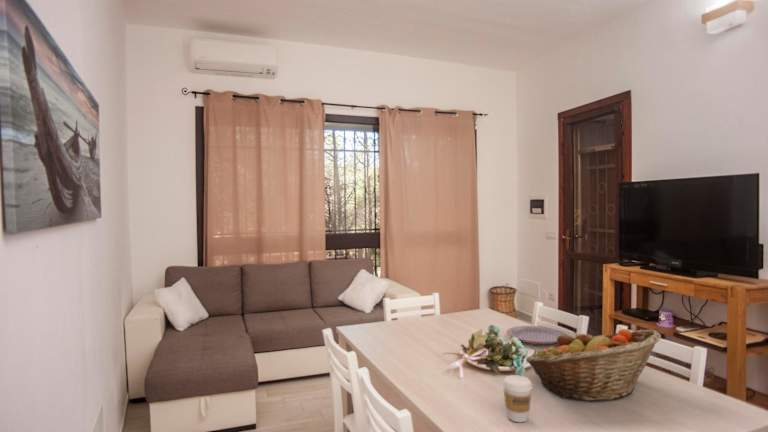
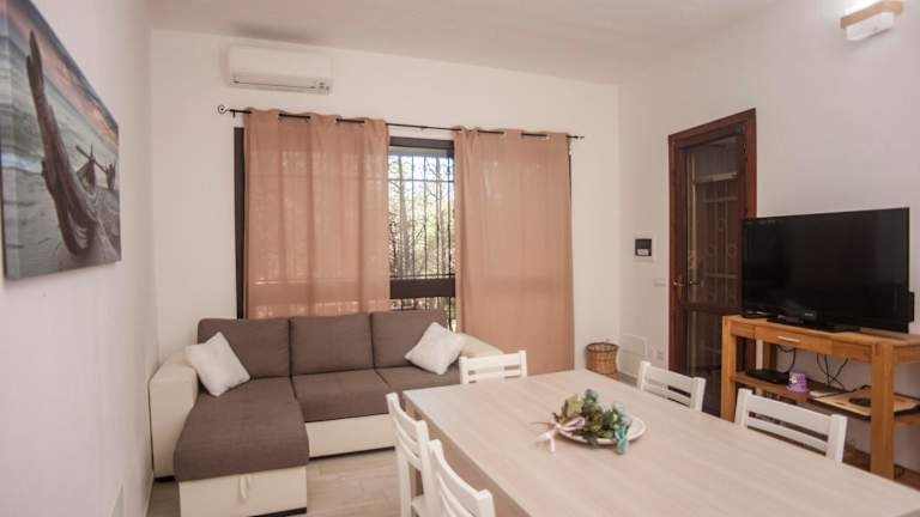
- coffee cup (517, 398)
- fruit basket (592, 356)
- plate (536, 335)
